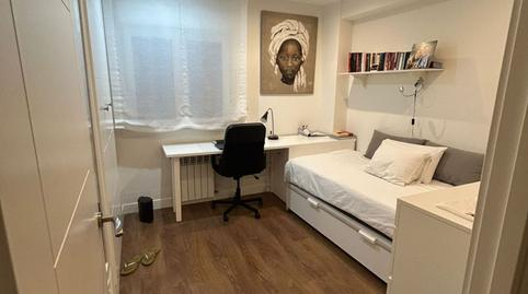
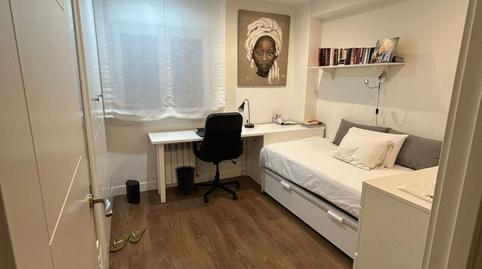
+ wastebasket (185, 180)
